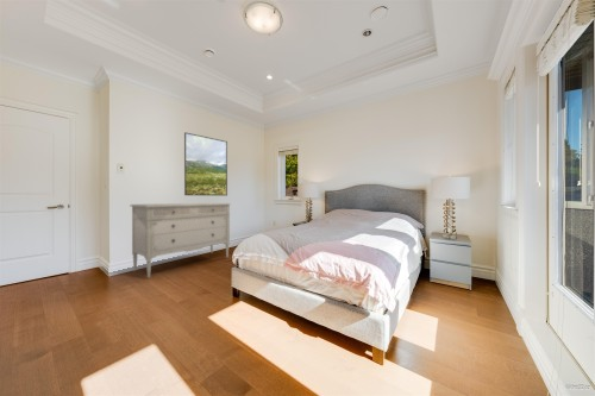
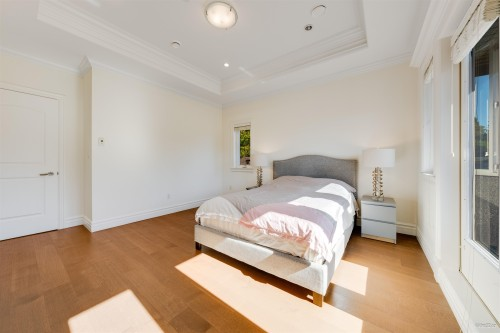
- dresser (186, 233)
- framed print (207, 165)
